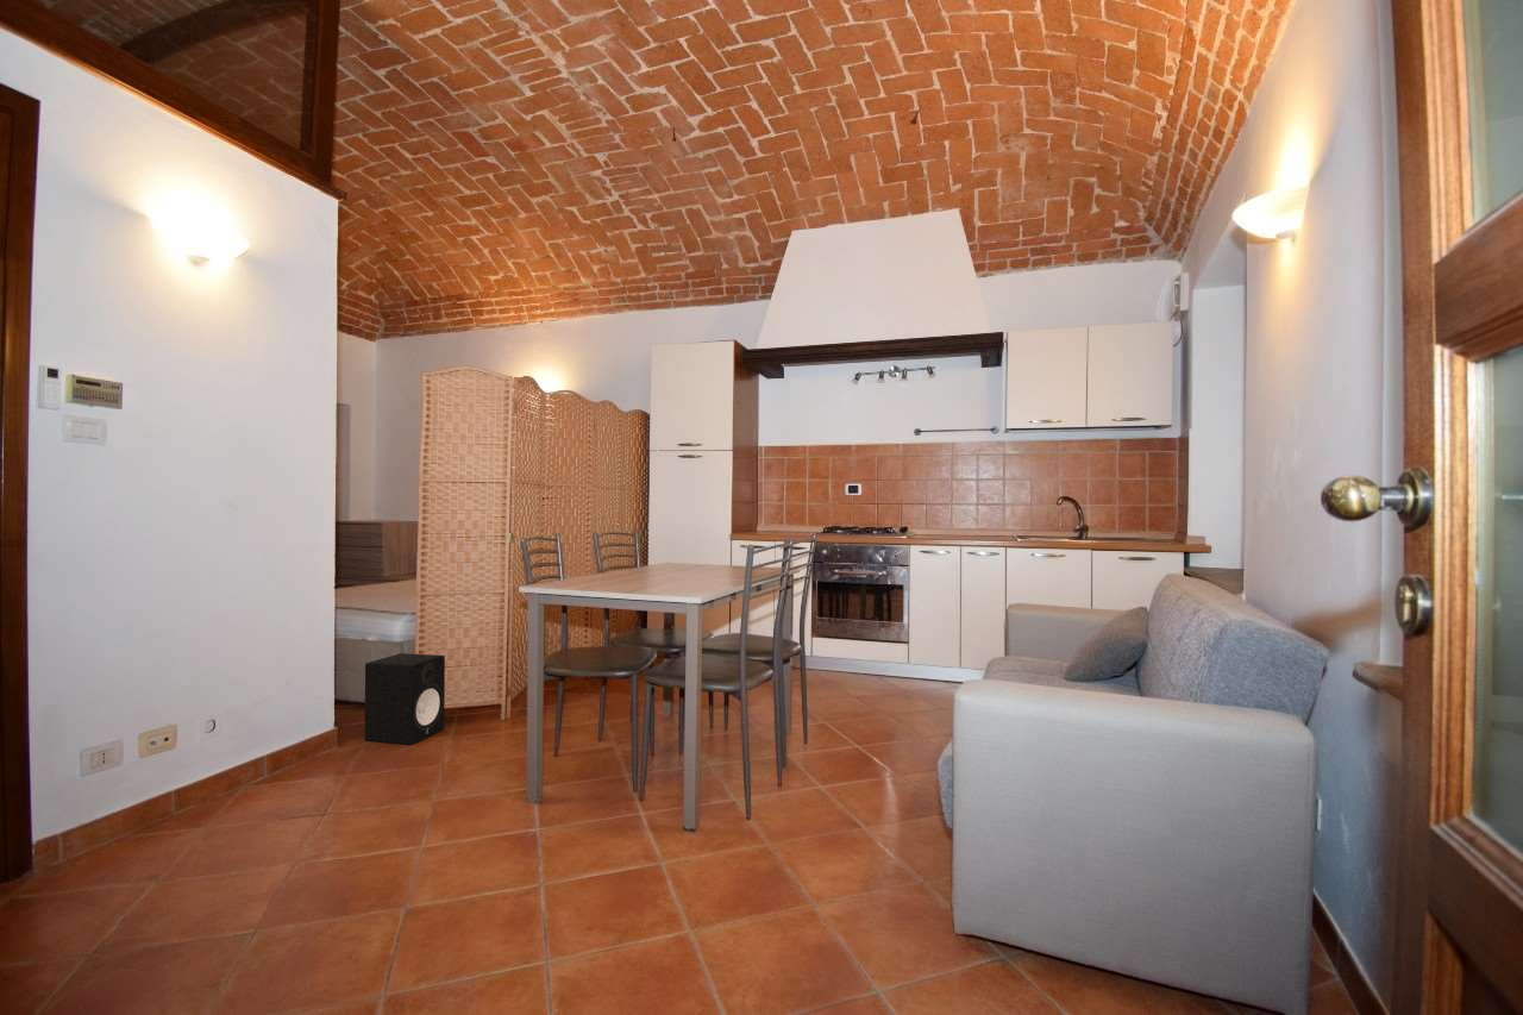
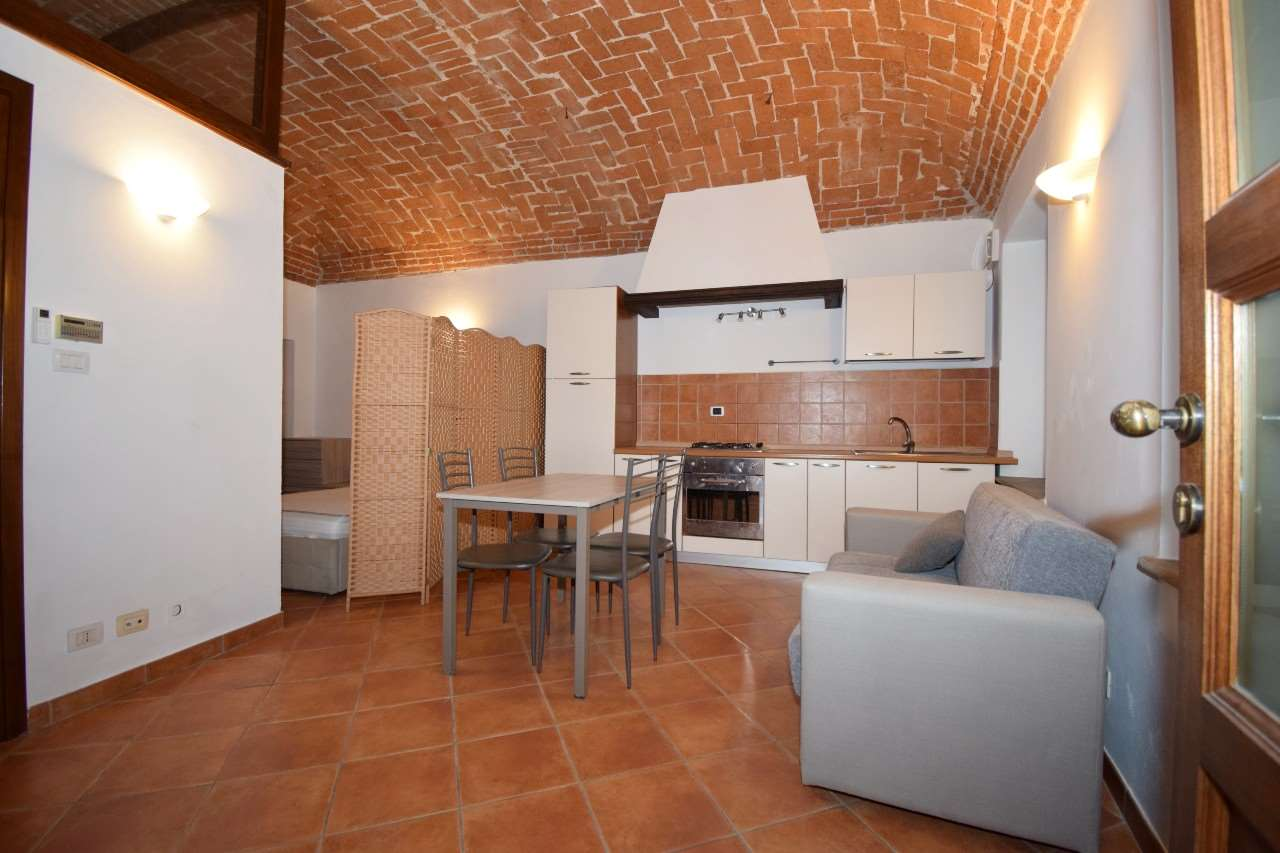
- speaker (406, 696)
